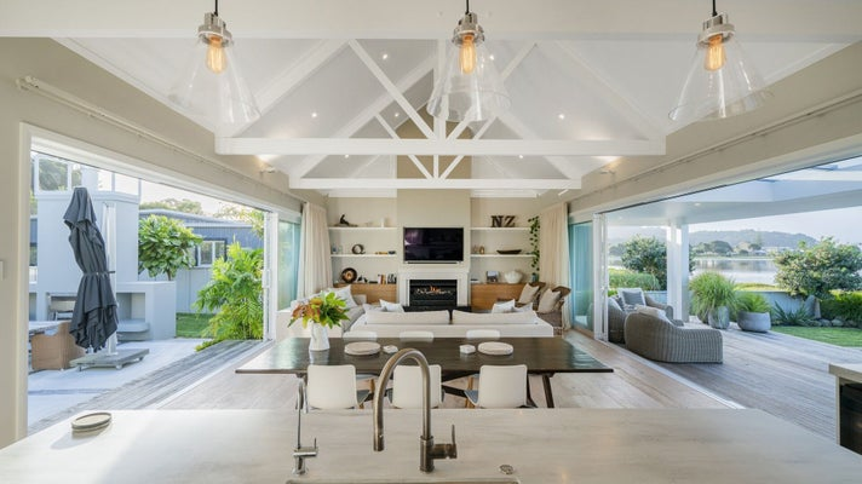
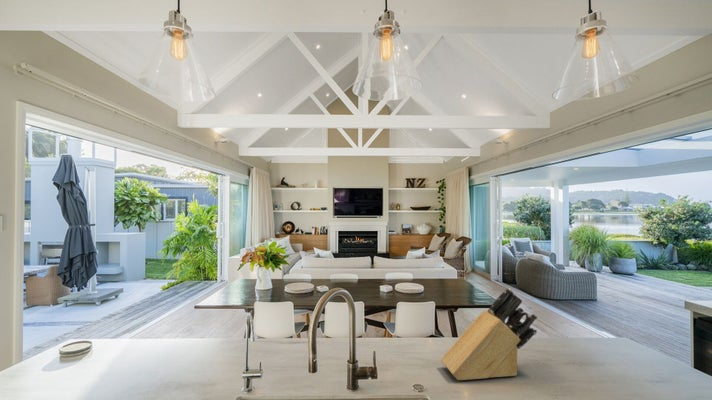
+ knife block (488, 330)
